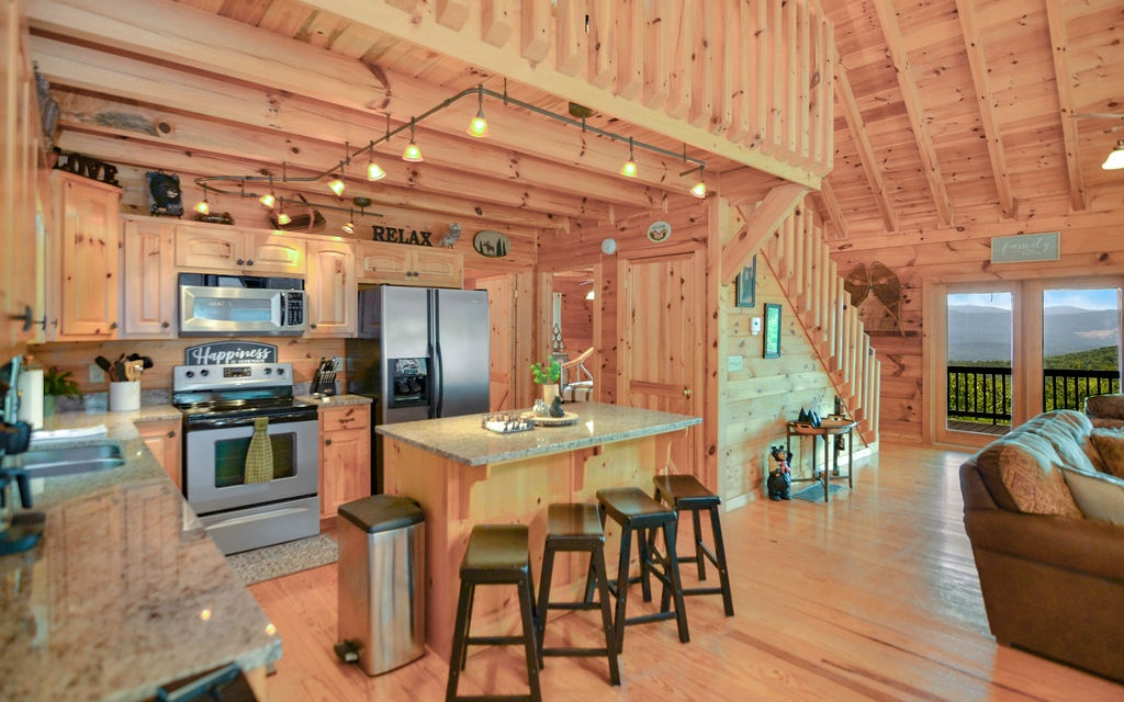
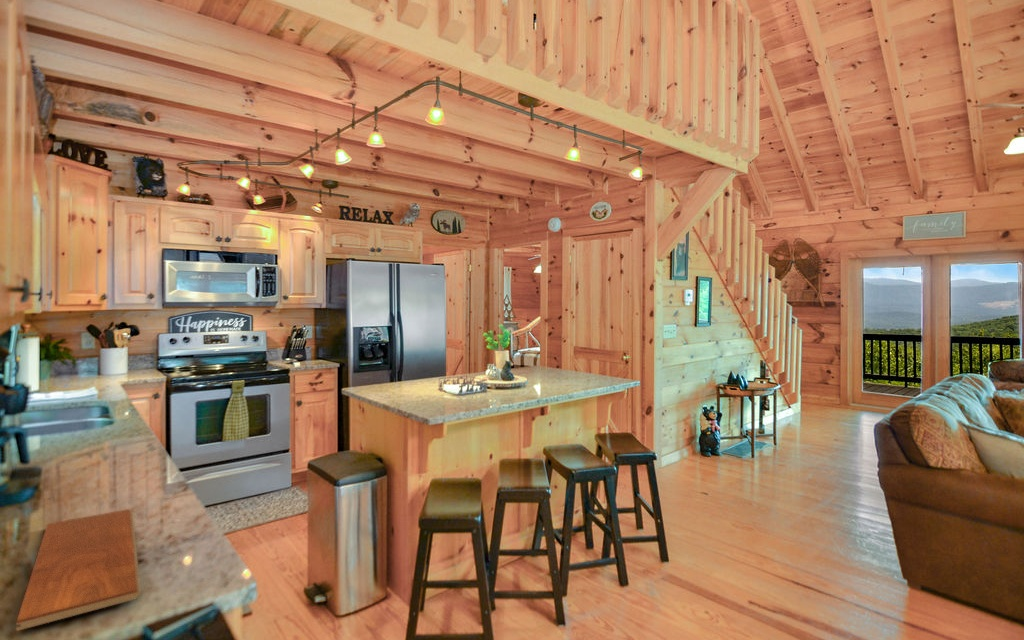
+ chopping board (87, 555)
